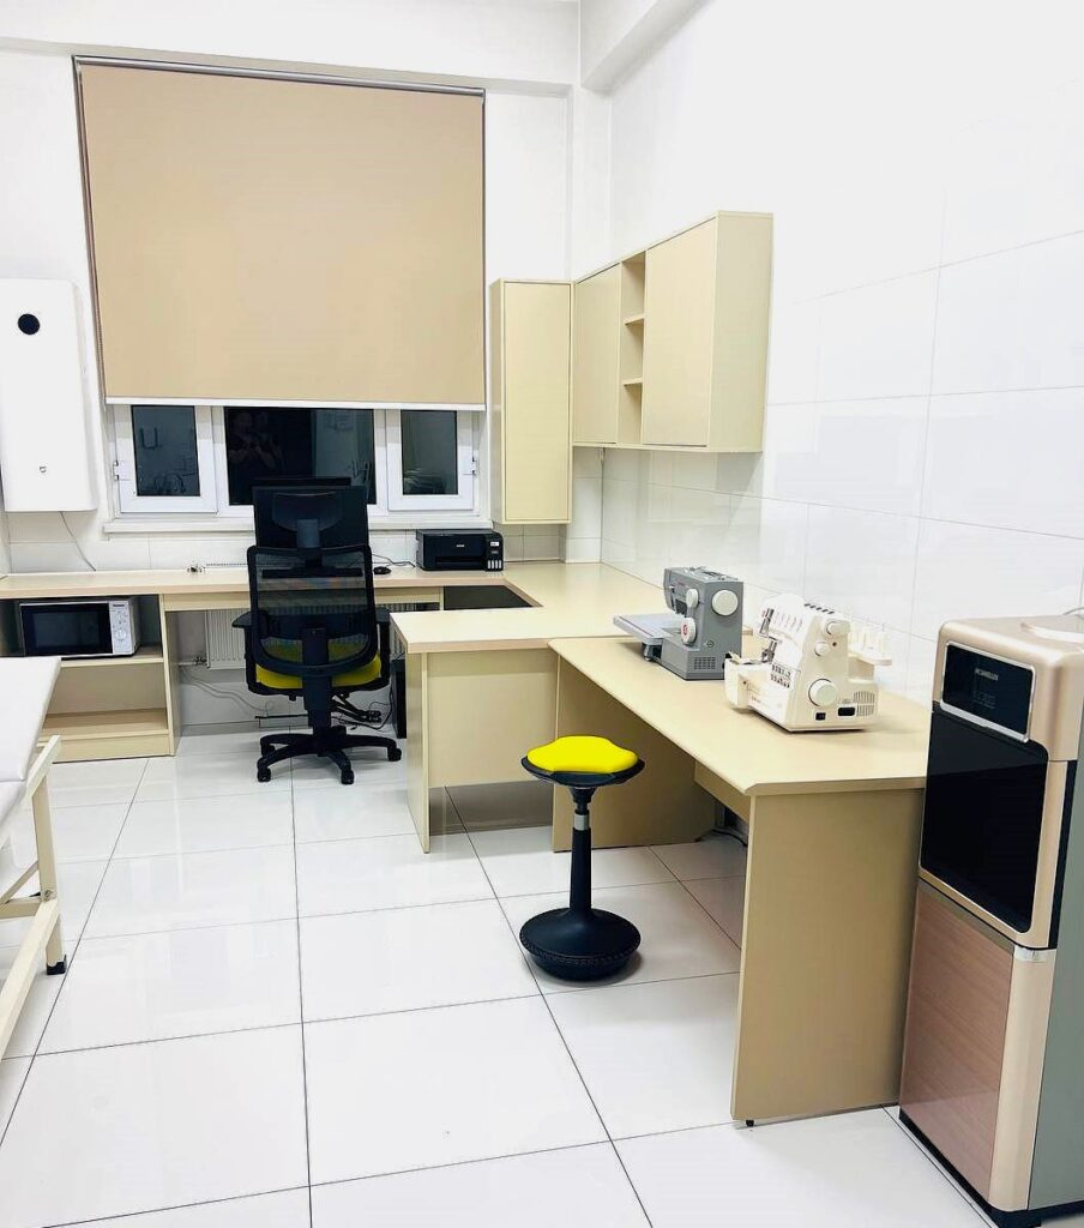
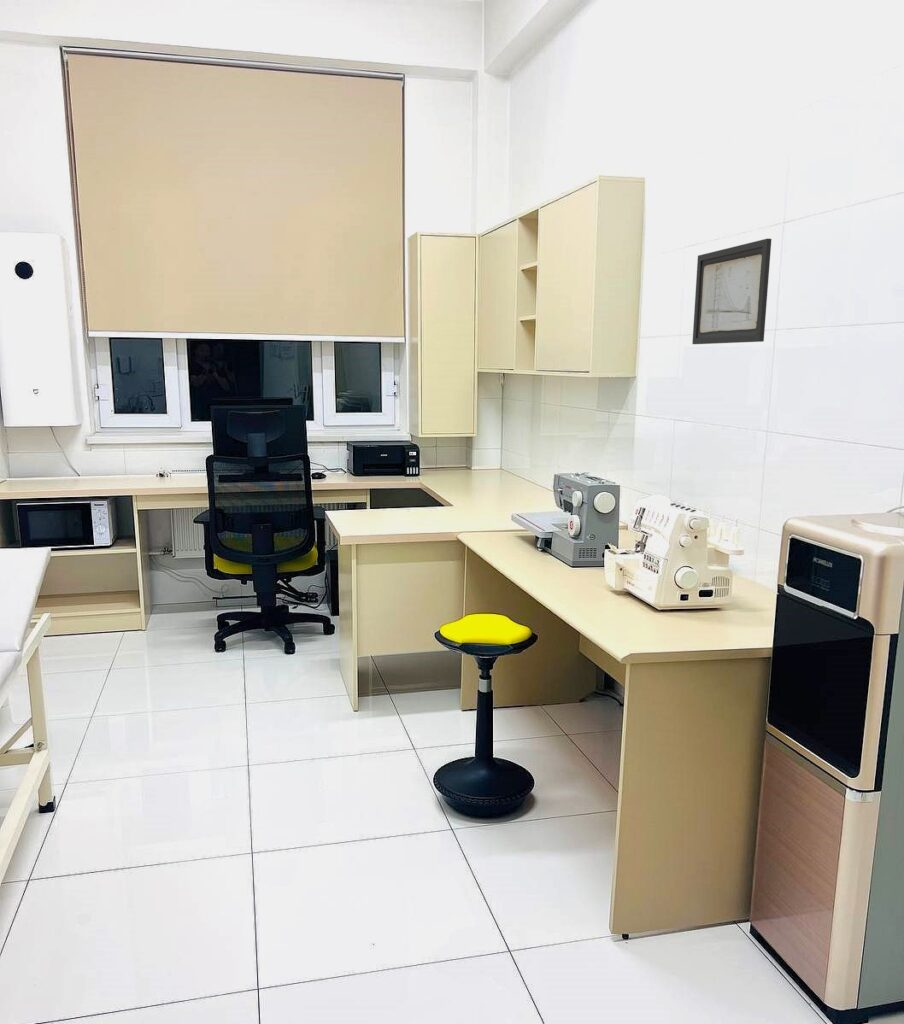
+ wall art (728, 295)
